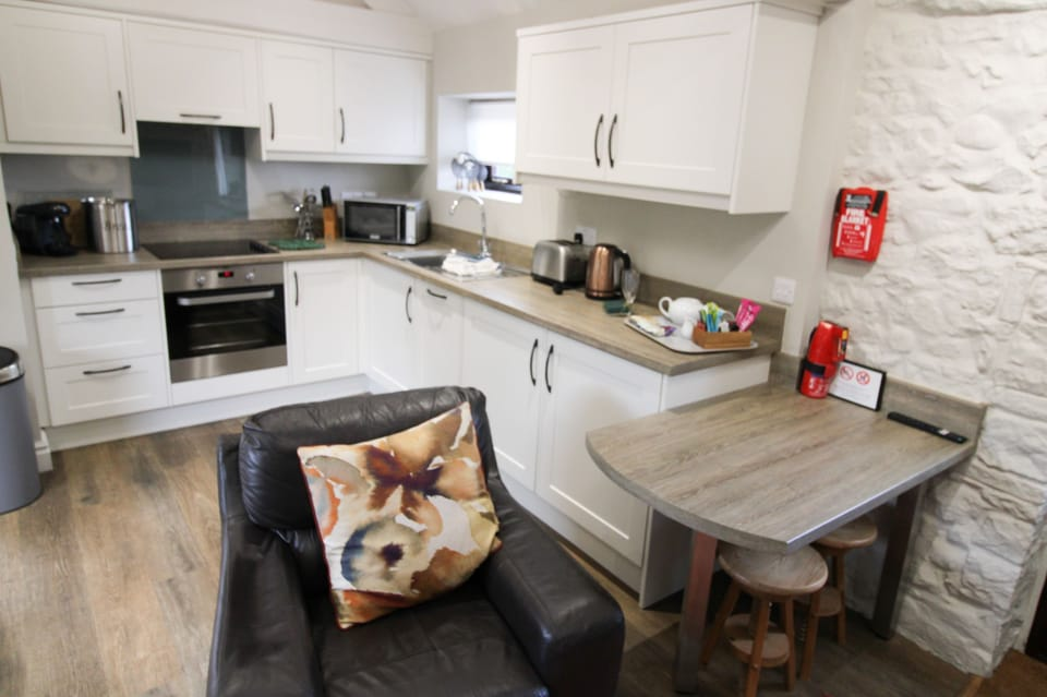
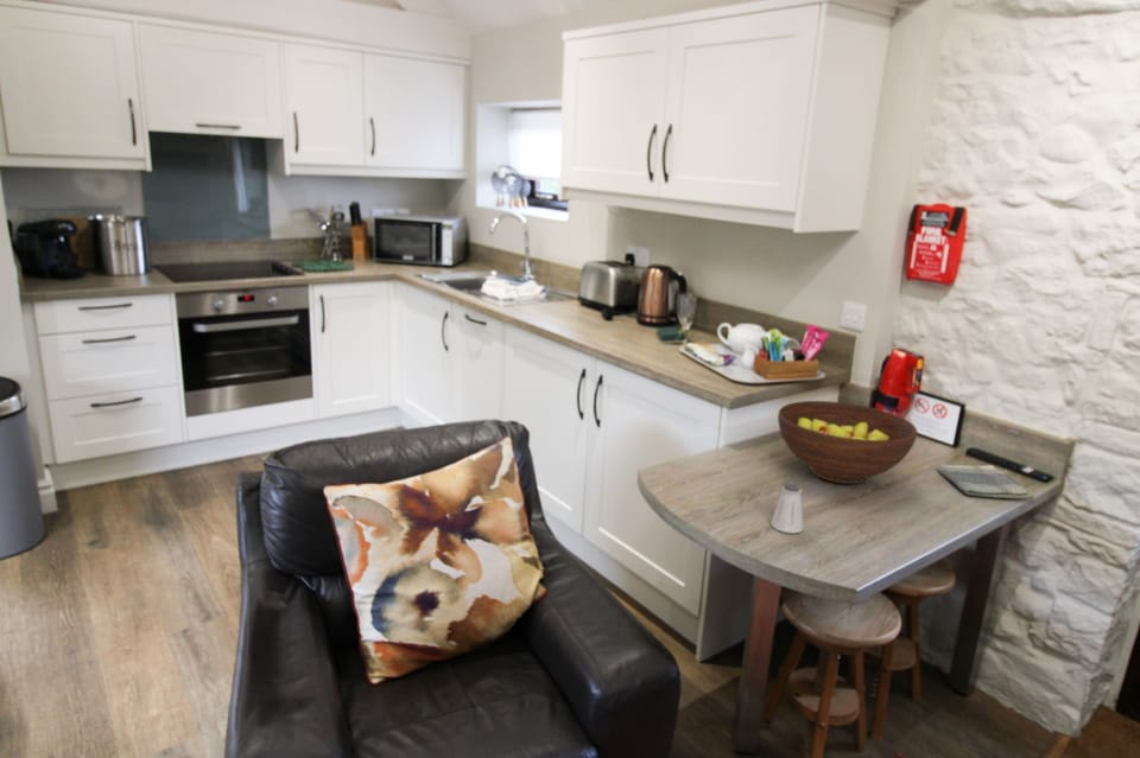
+ fruit bowl (842, 447)
+ saltshaker (788, 505)
+ dish towel (984, 480)
